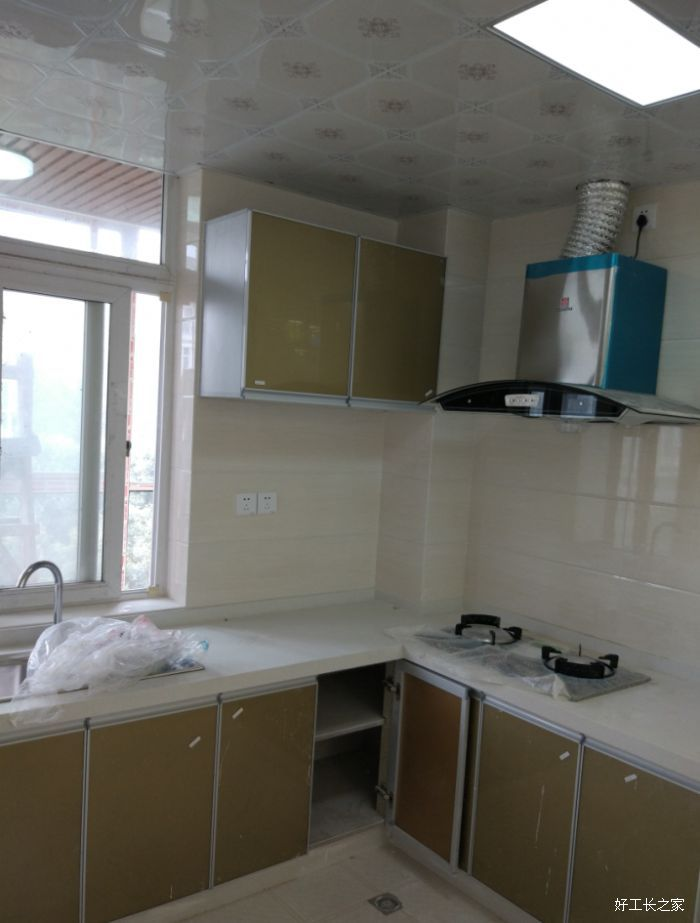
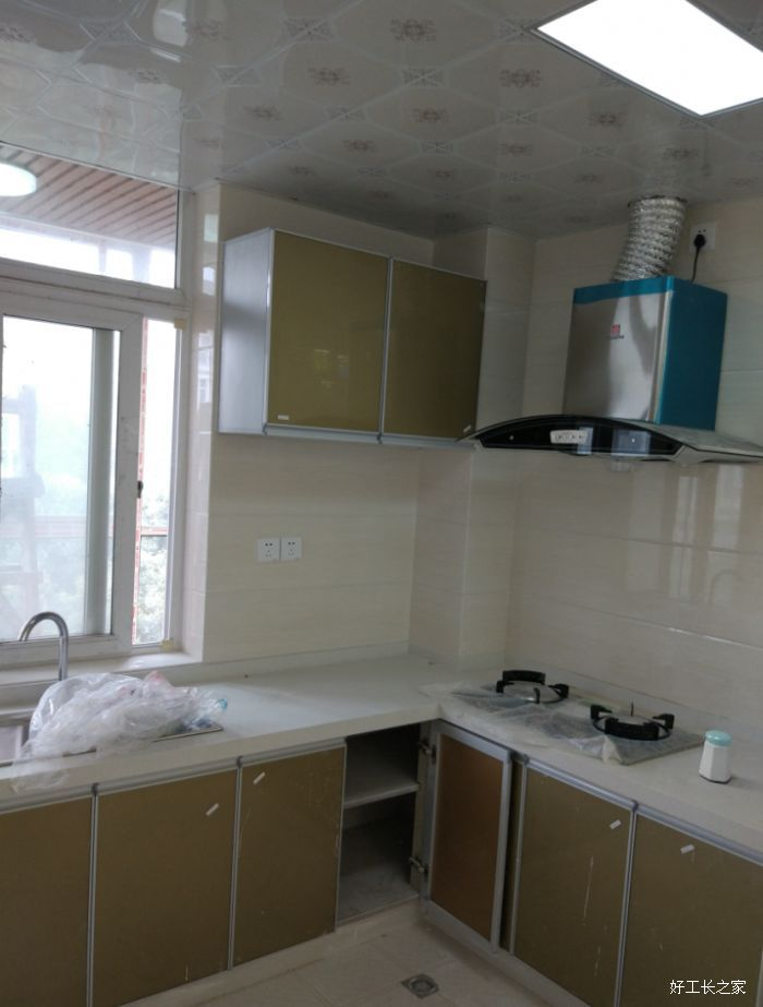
+ salt shaker (716, 755)
